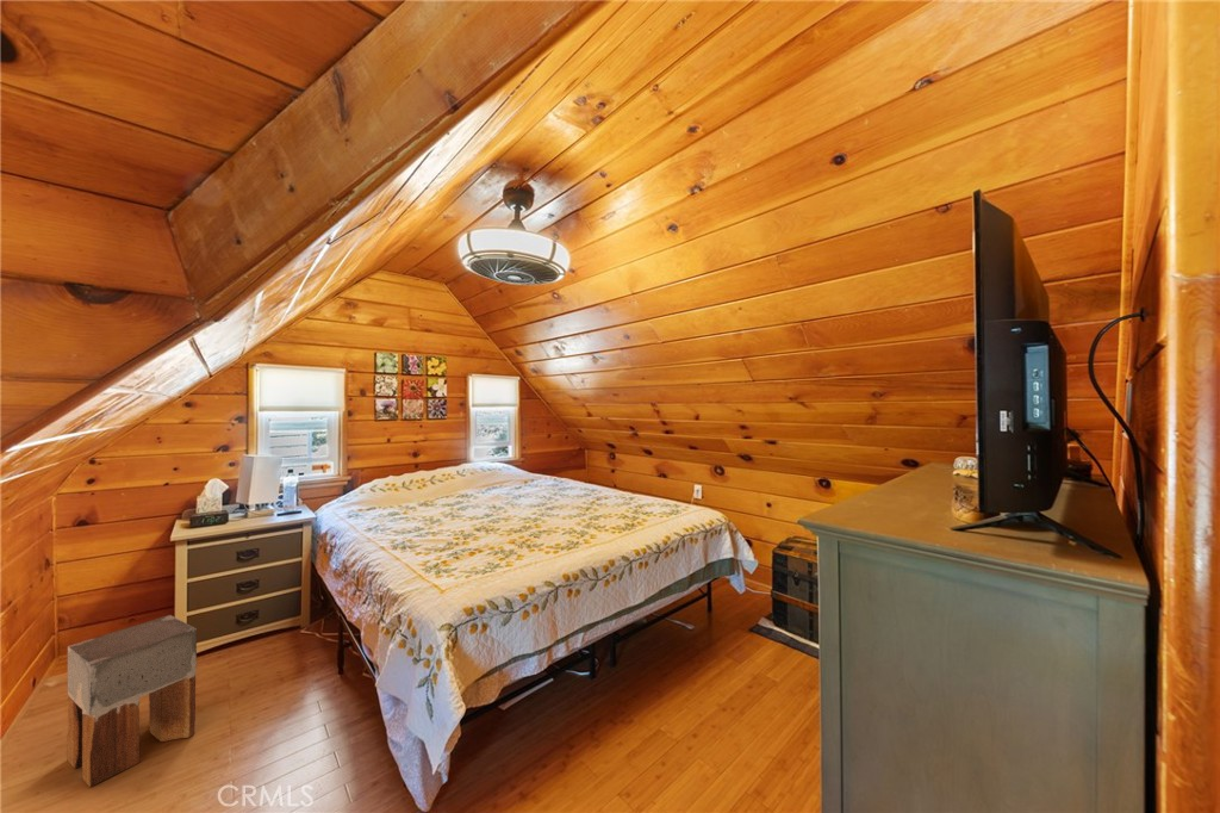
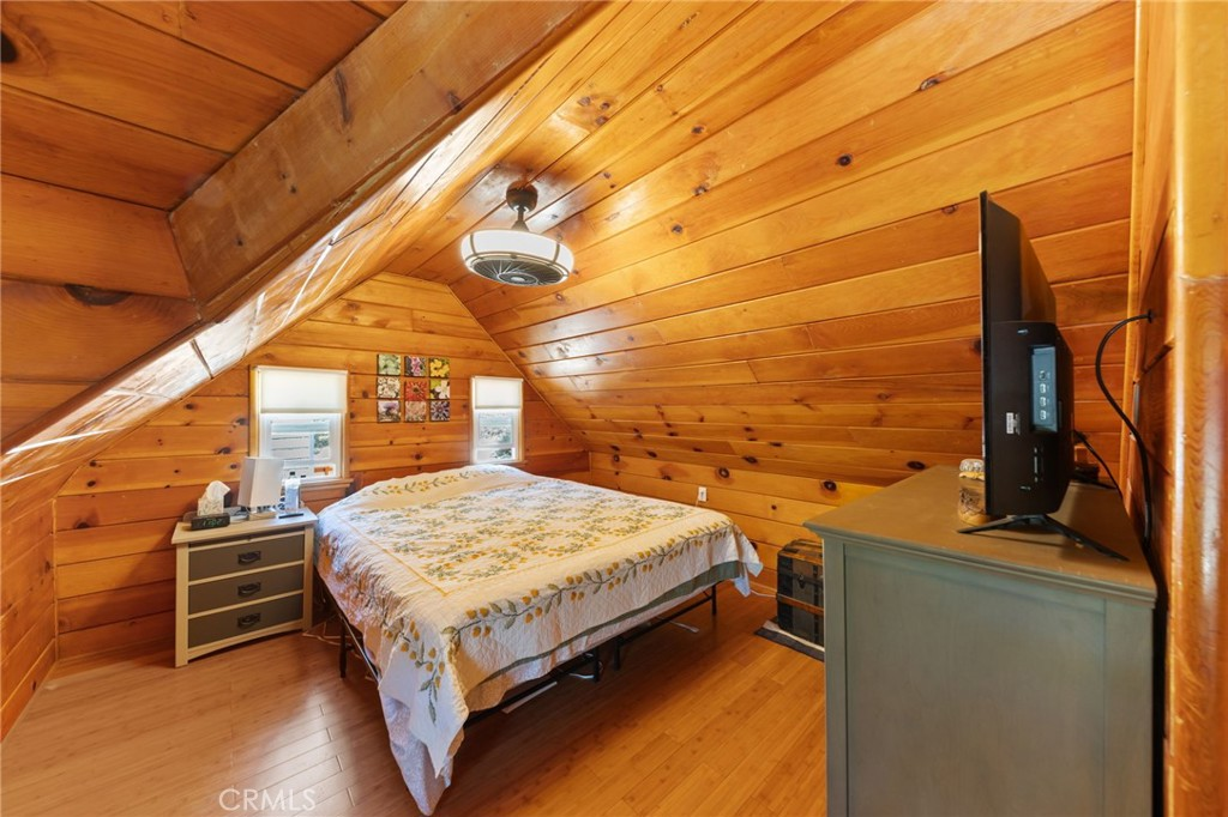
- stool (133, 691)
